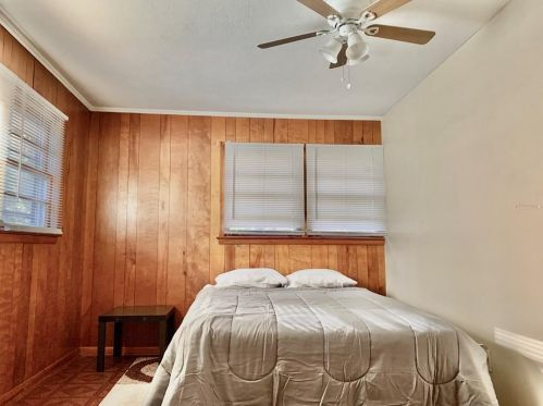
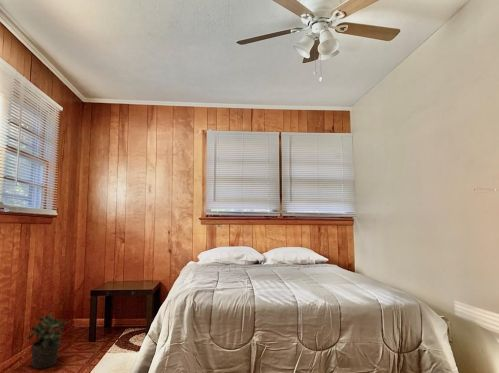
+ potted plant (47, 338)
